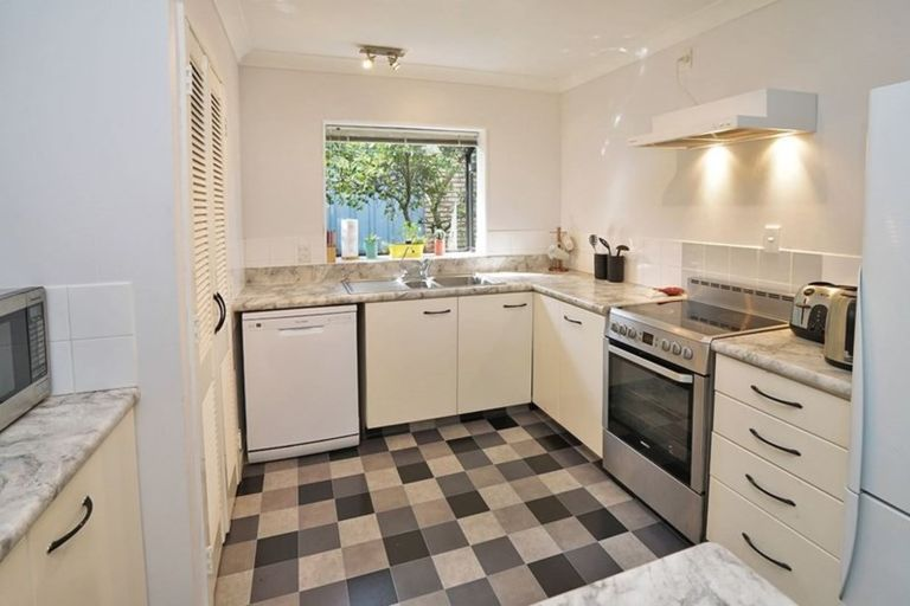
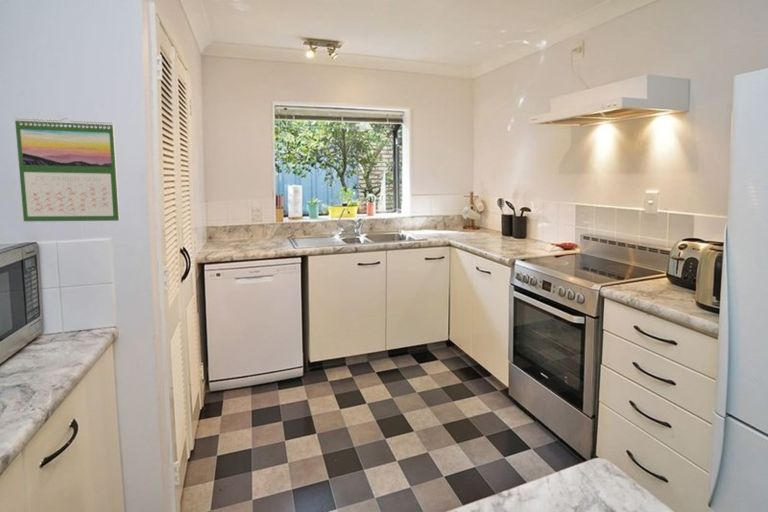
+ calendar (69, 170)
